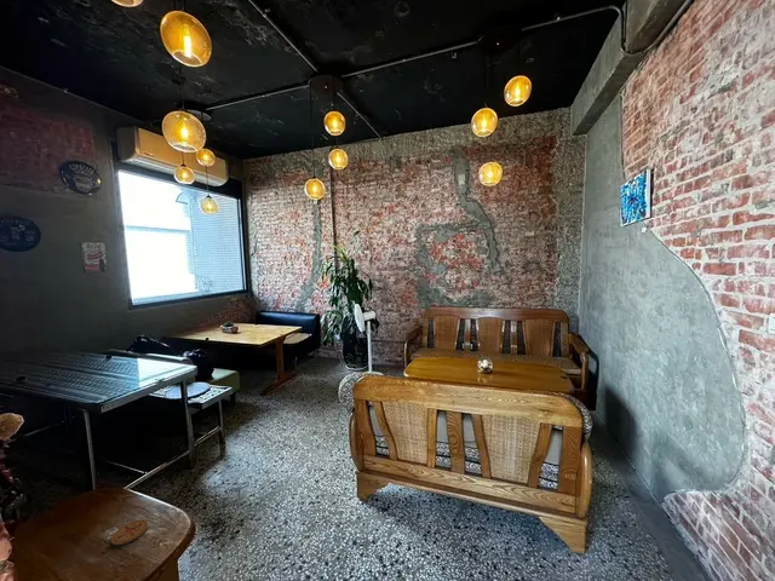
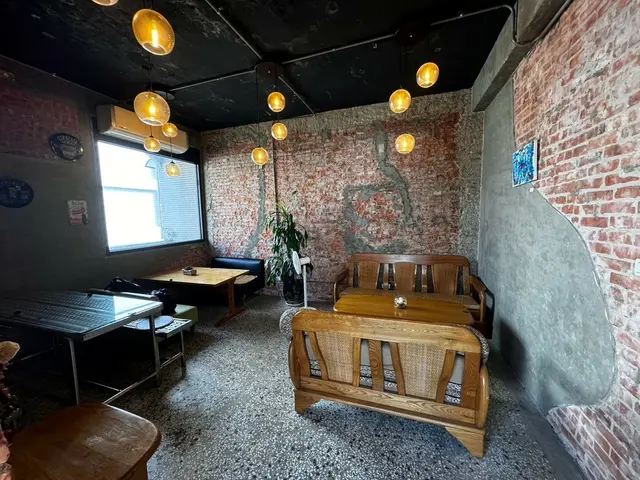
- coaster (130, 531)
